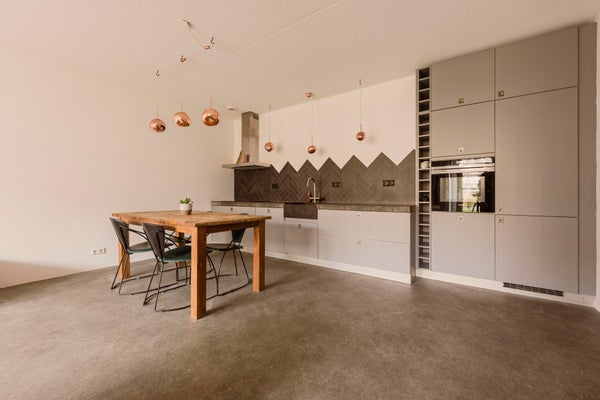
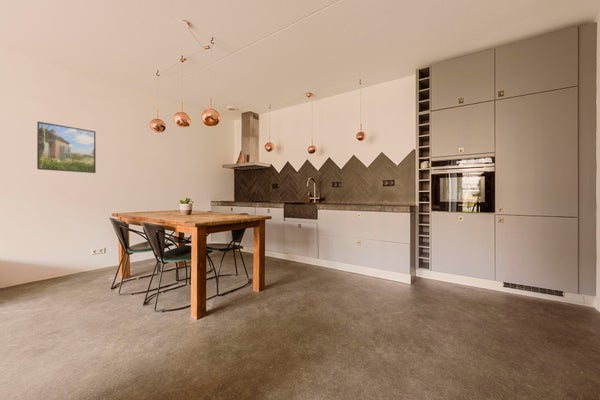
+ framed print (68, 149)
